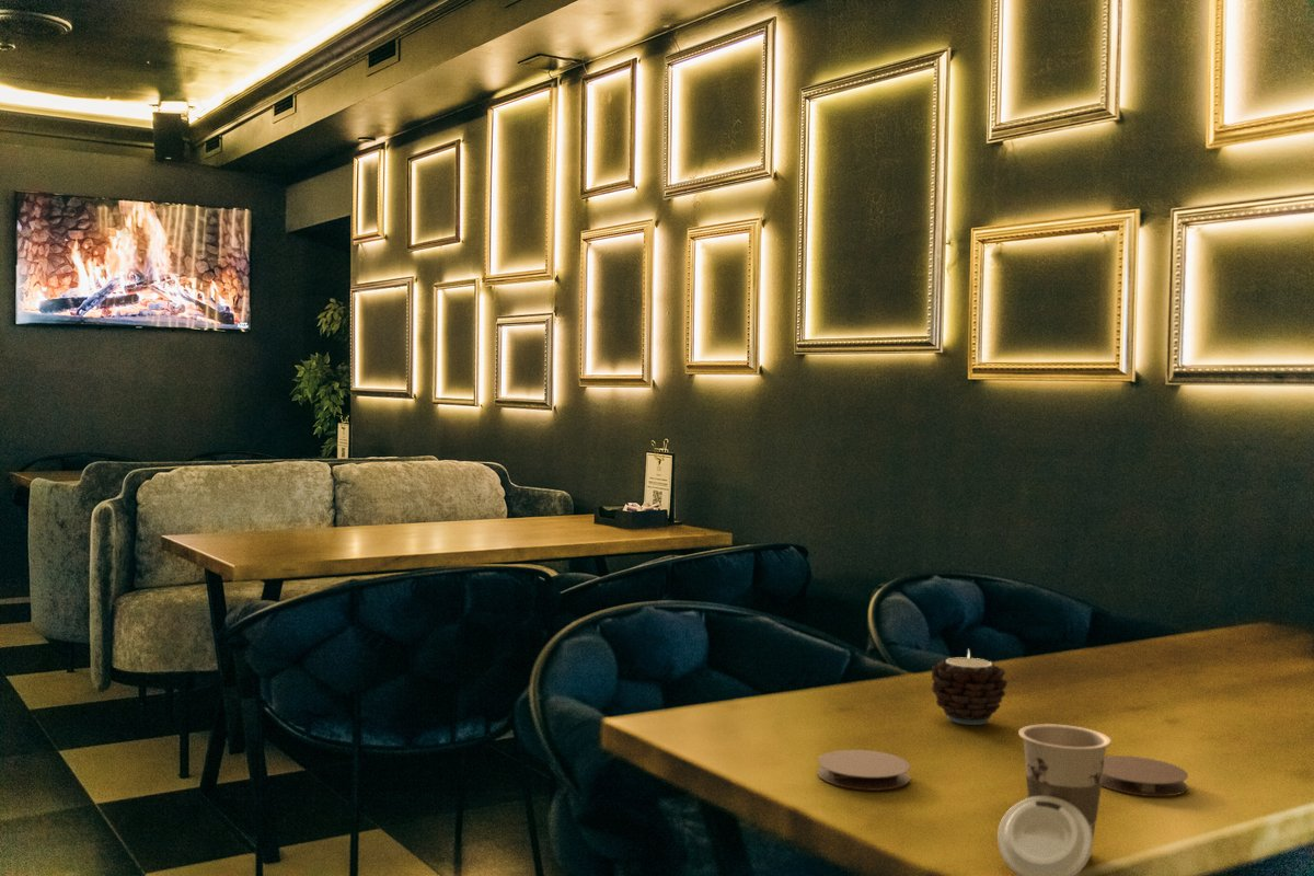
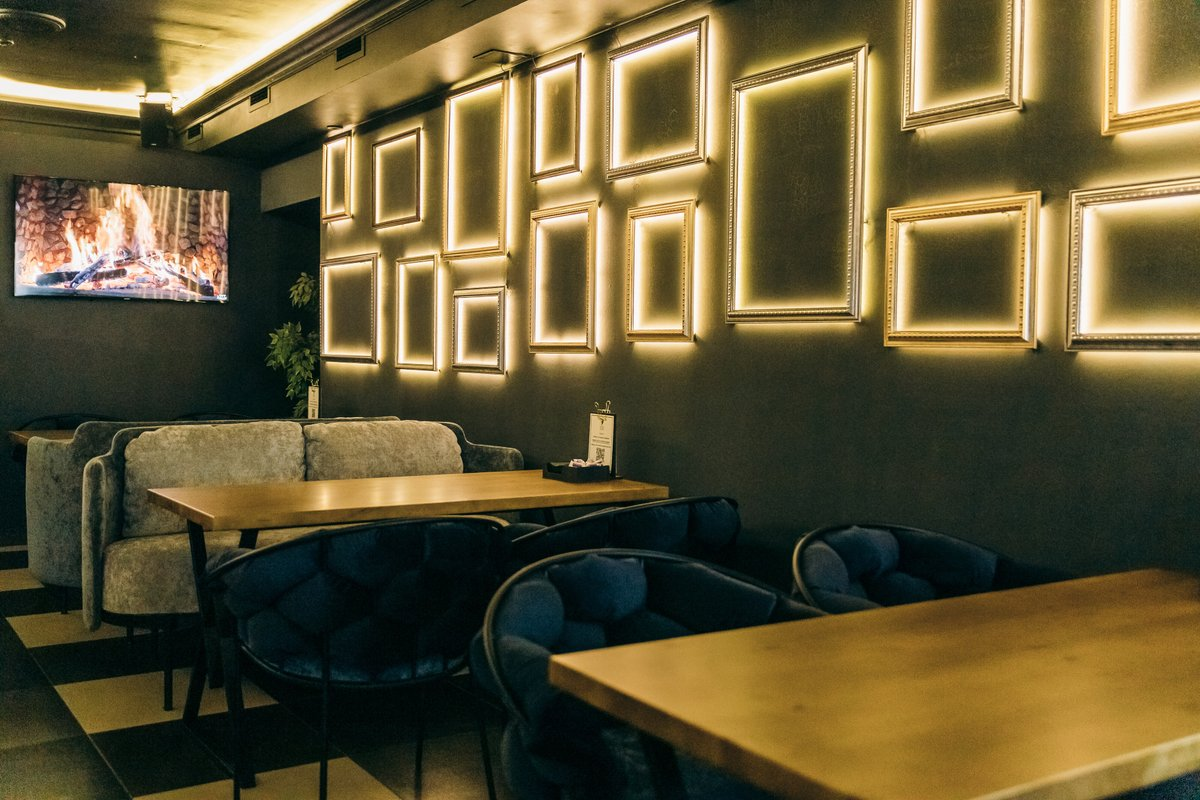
- coaster (1138, 775)
- candle (968, 684)
- coaster (863, 769)
- cup (1056, 800)
